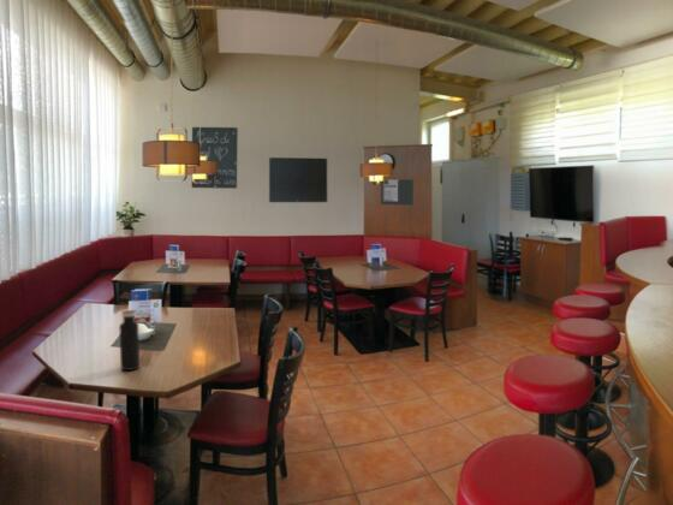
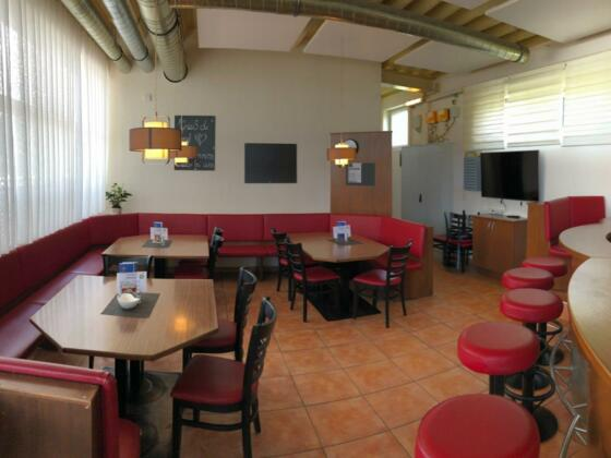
- water bottle (129, 339)
